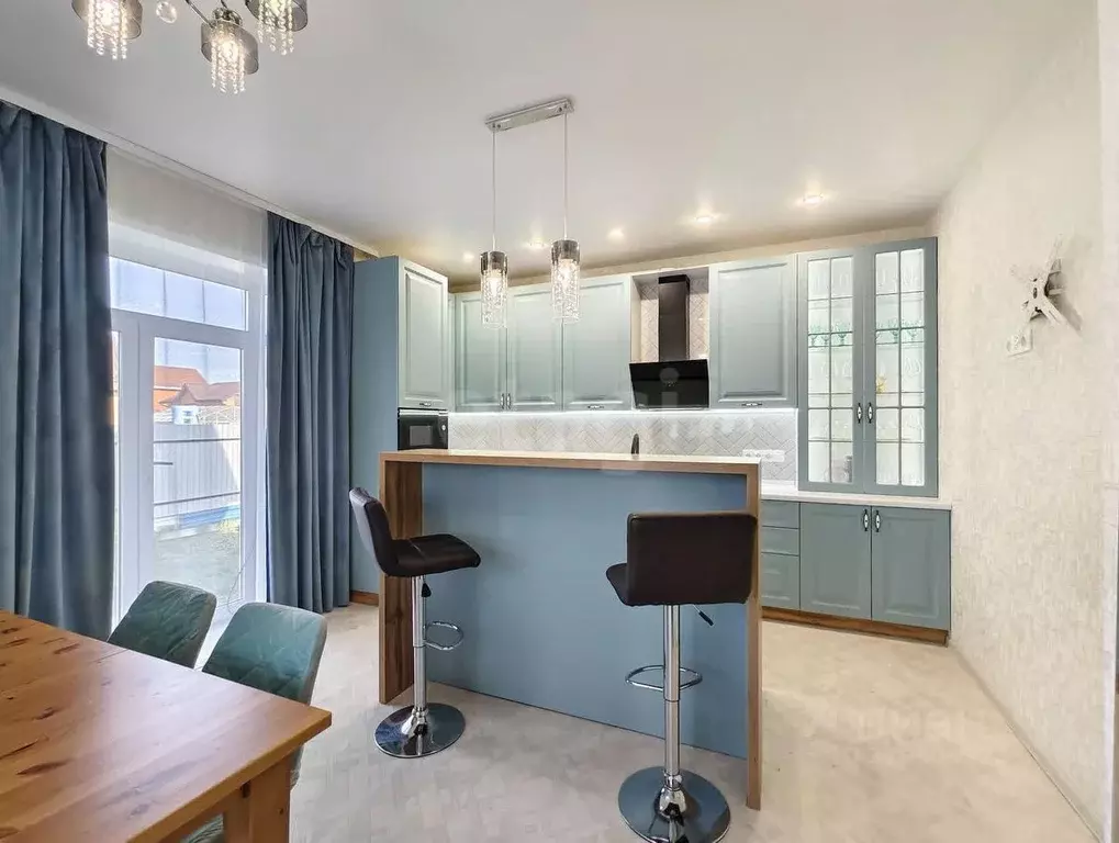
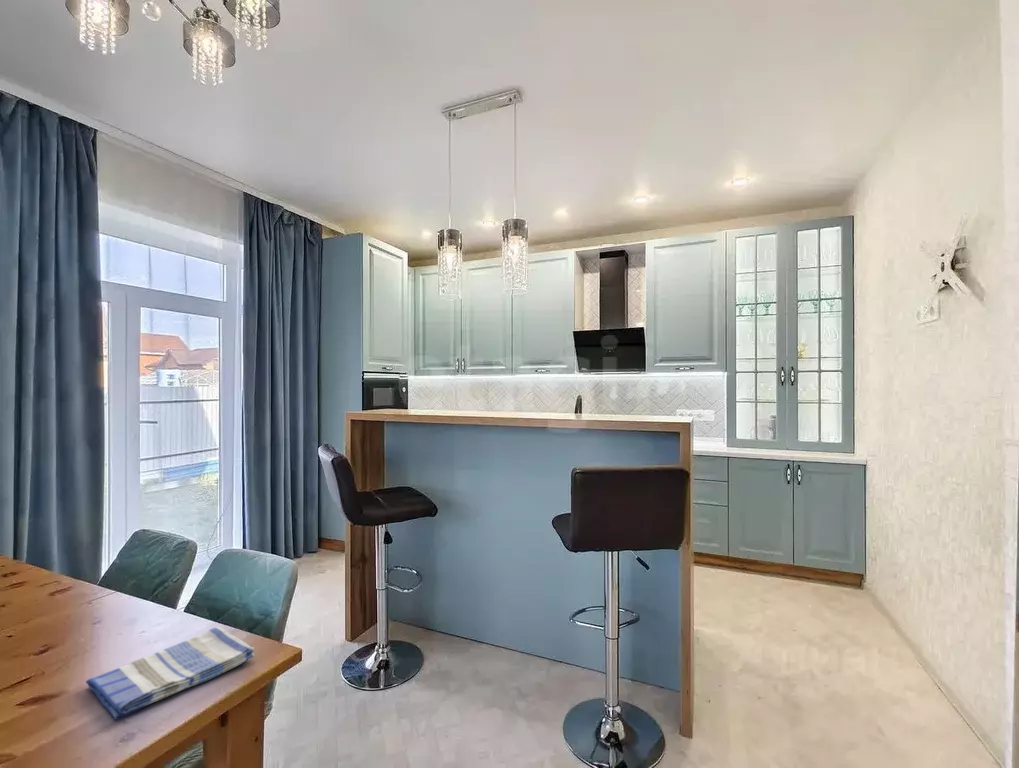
+ dish towel (175, 665)
